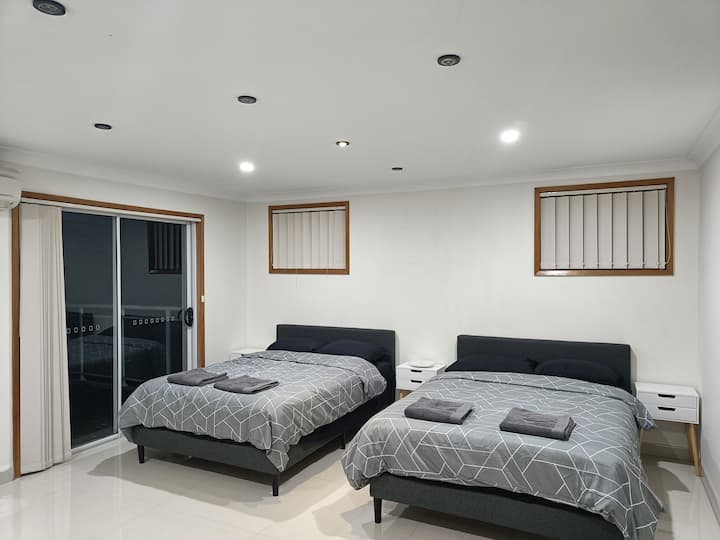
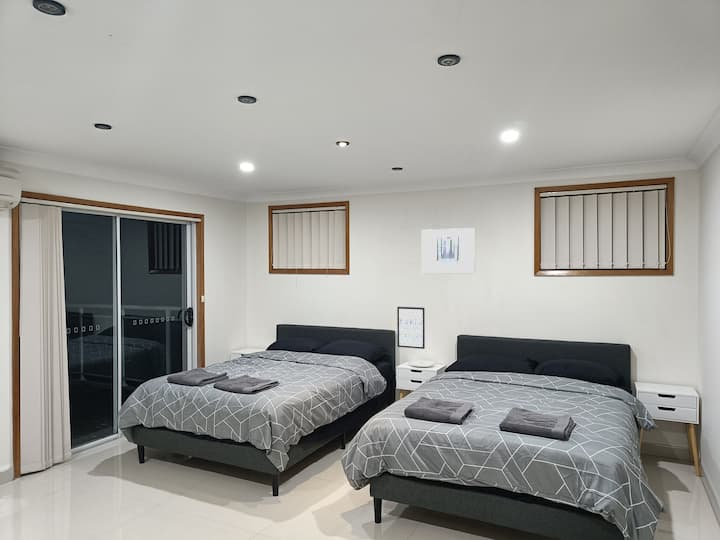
+ wall art (447, 251)
+ wall art (410, 327)
